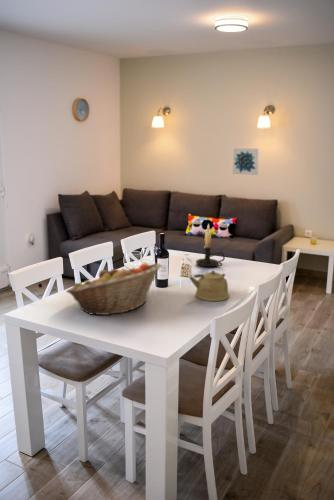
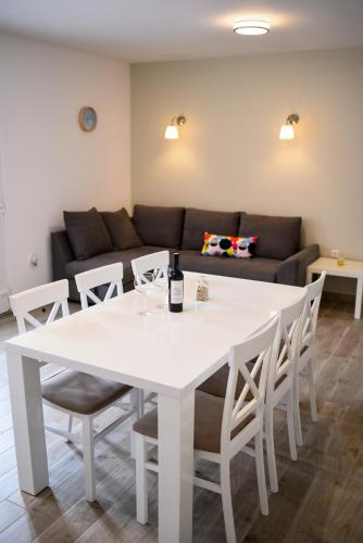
- wall art (245, 161)
- fruit basket (116, 284)
- candle holder (210, 244)
- kettle (208, 282)
